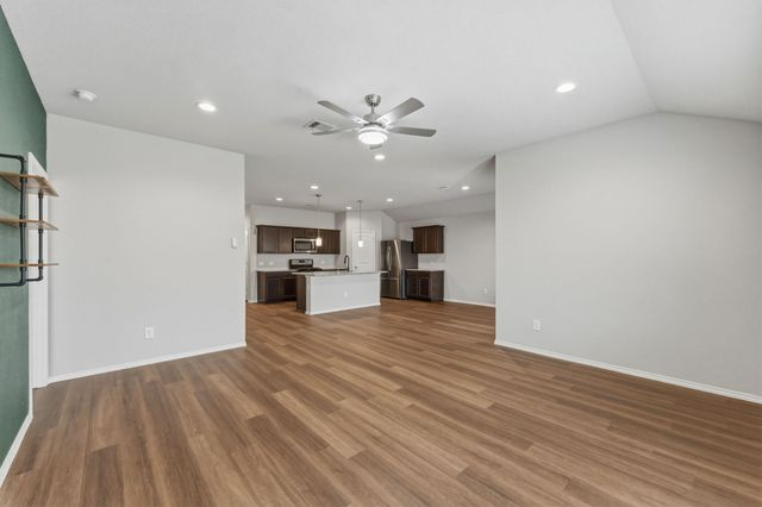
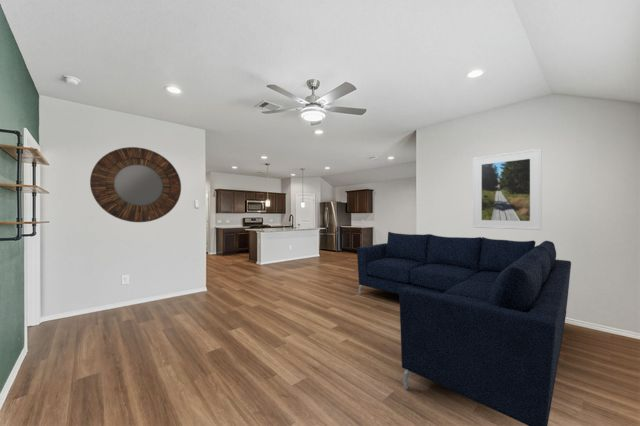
+ sofa (421, 282)
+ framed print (504, 191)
+ home mirror (139, 185)
